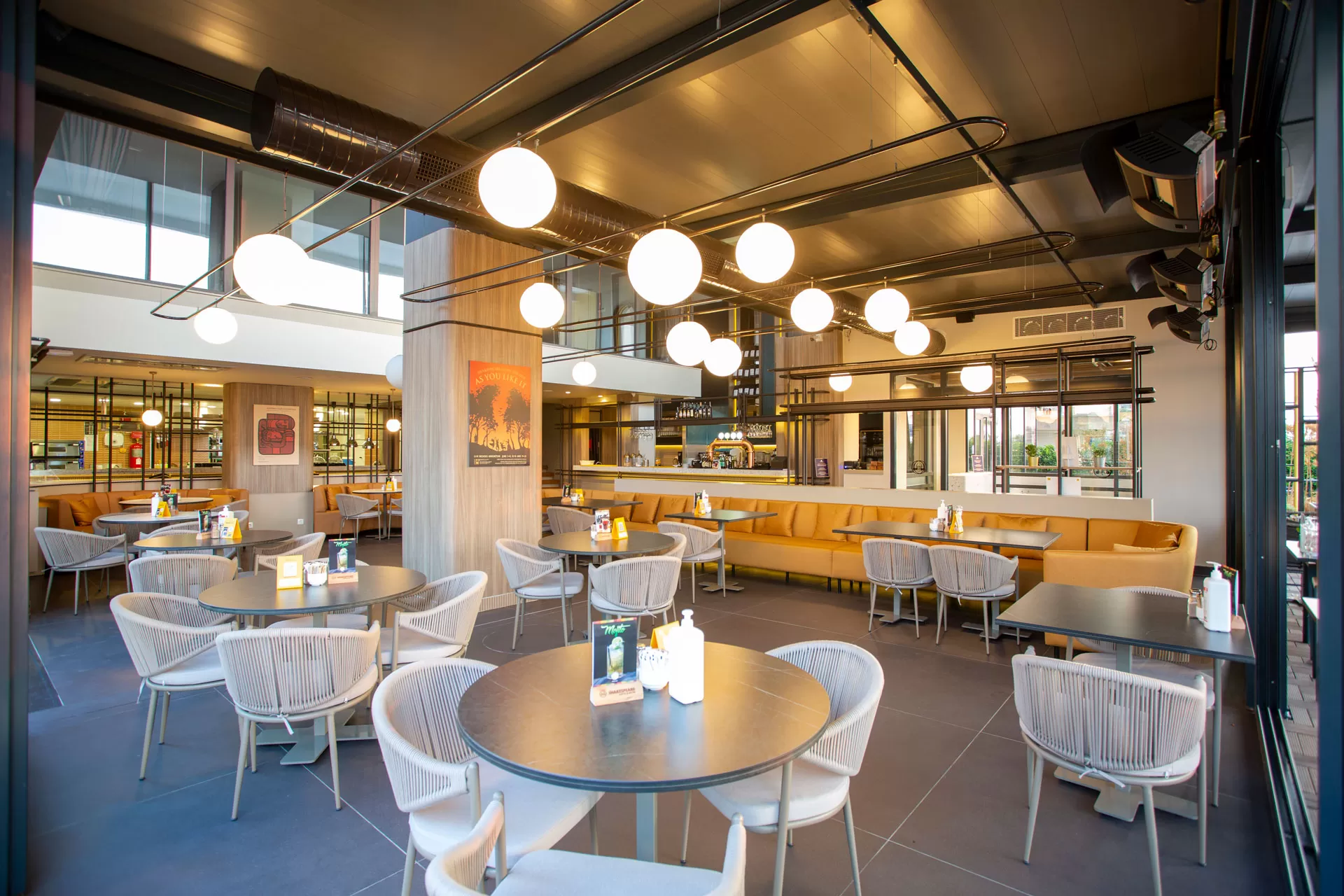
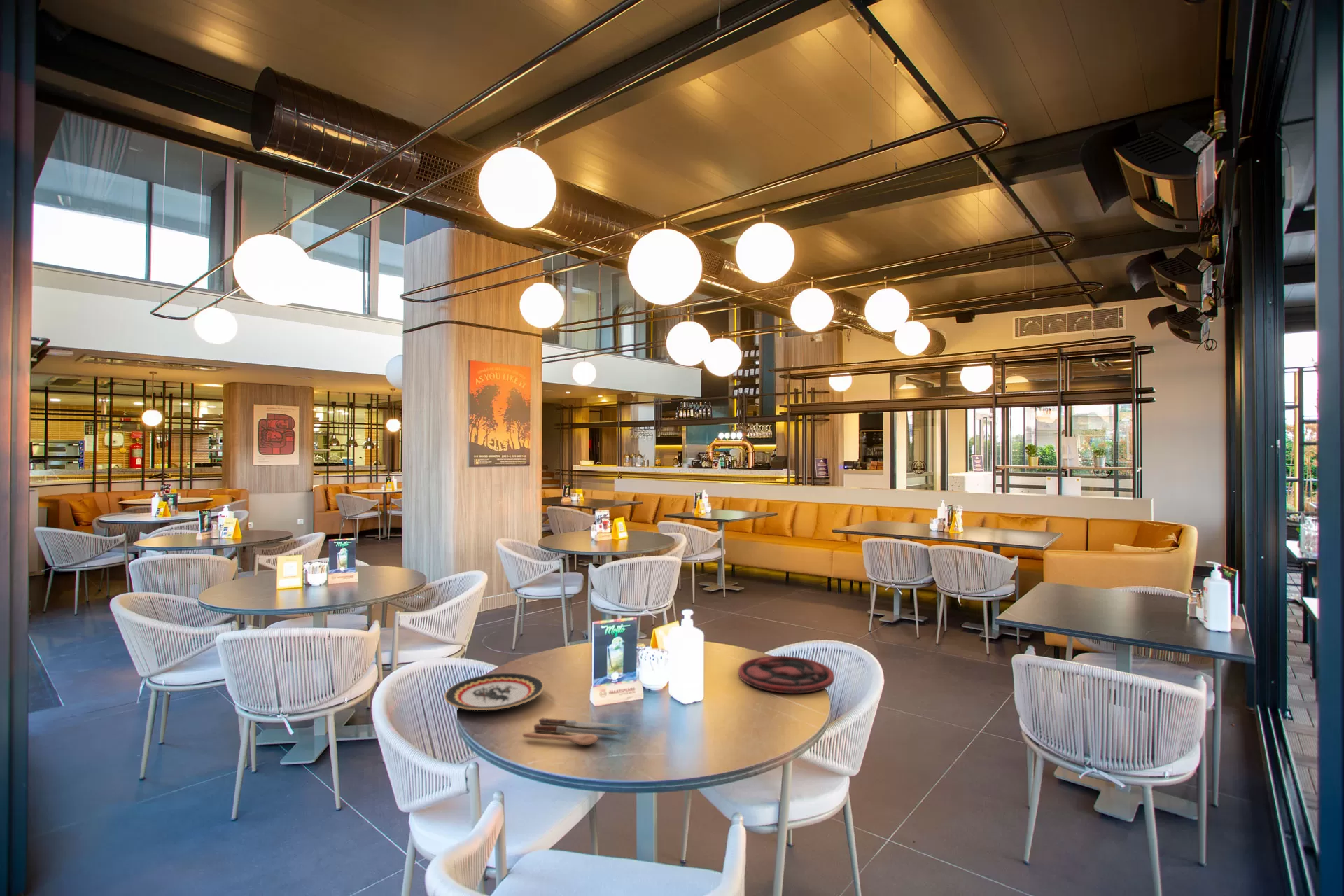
+ spoon (576, 732)
+ plate (785, 673)
+ plate (495, 693)
